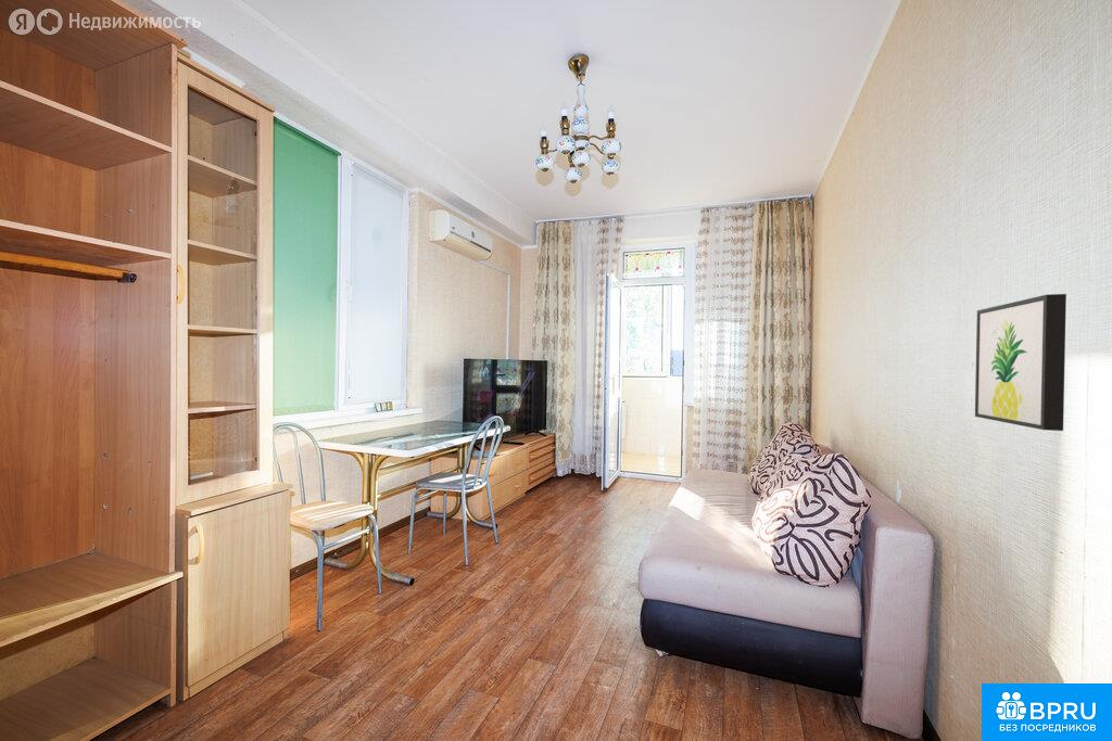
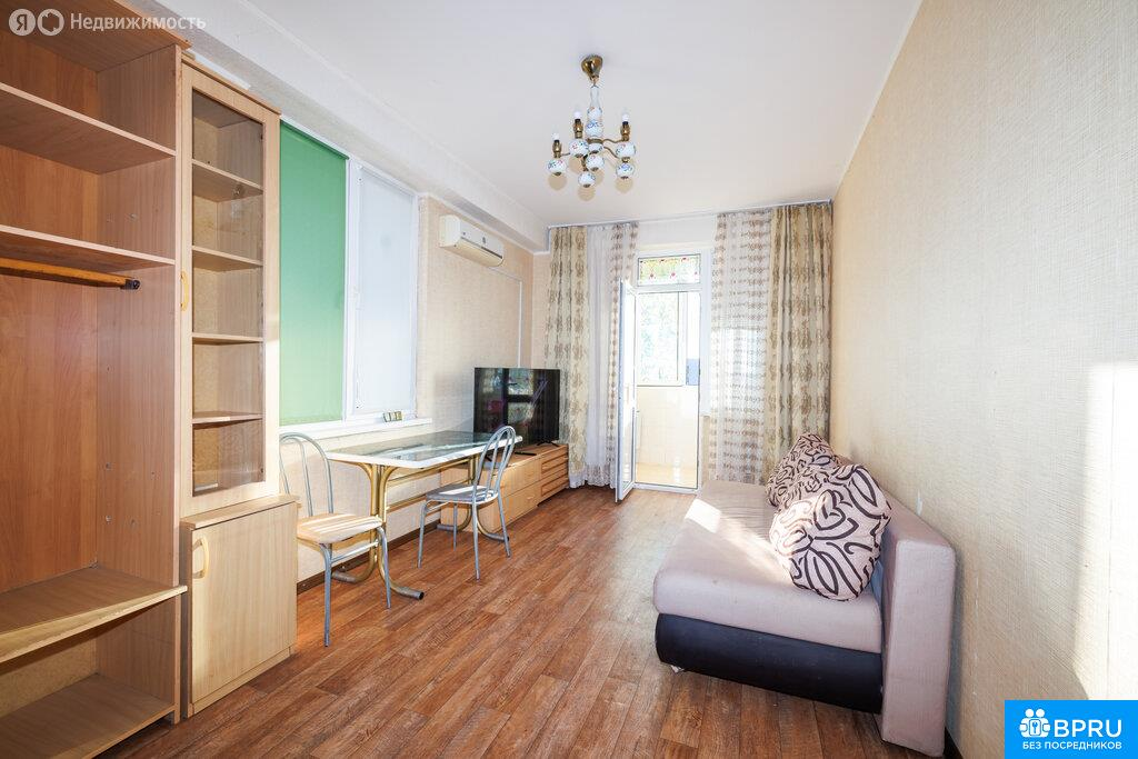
- wall art (1014, 362)
